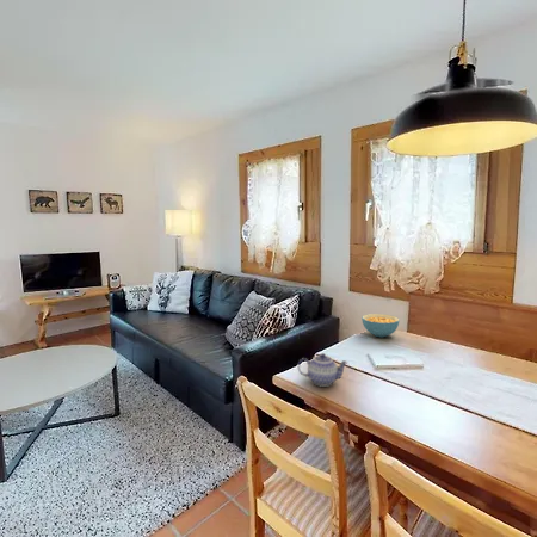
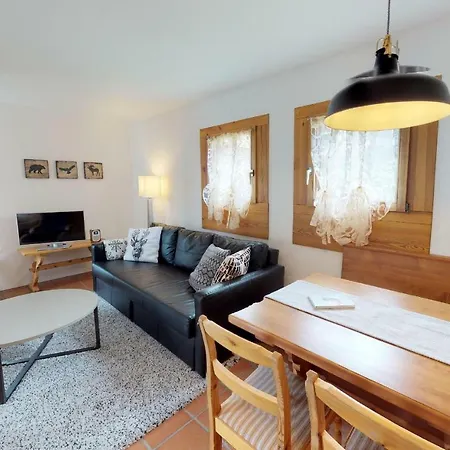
- cereal bowl (379, 326)
- teapot (322, 368)
